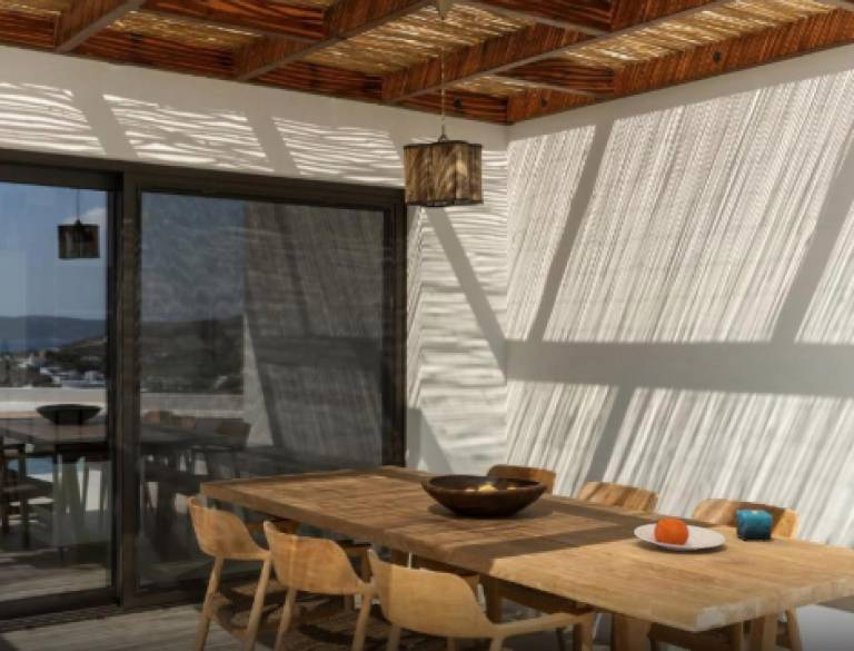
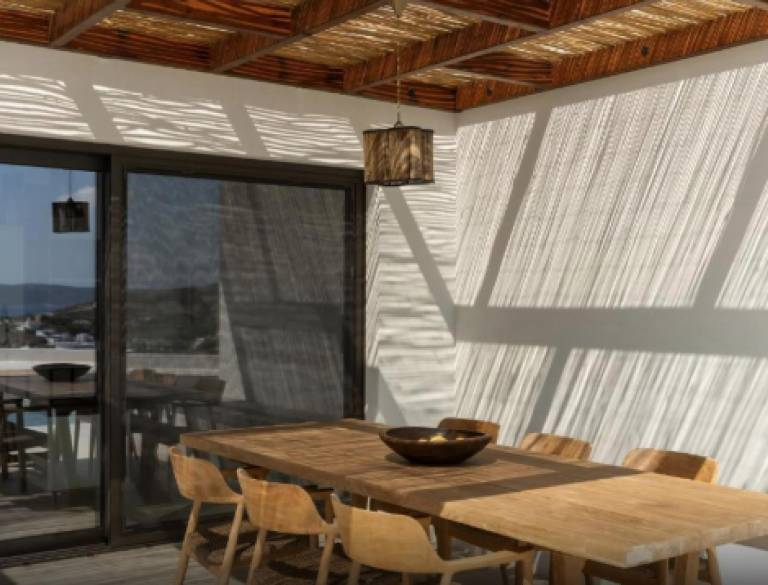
- candle (754, 520)
- plate (679, 532)
